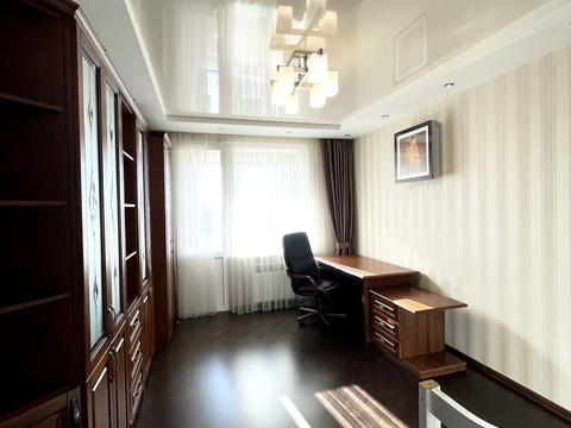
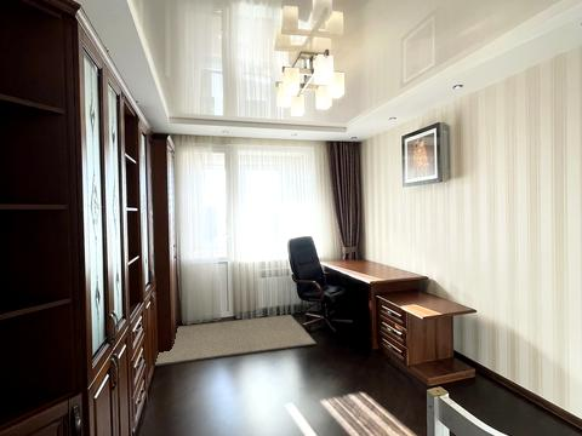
+ rug (234, 334)
